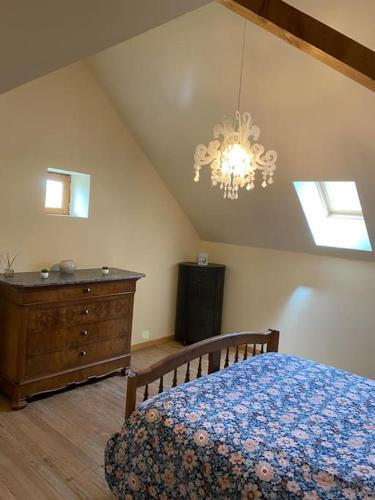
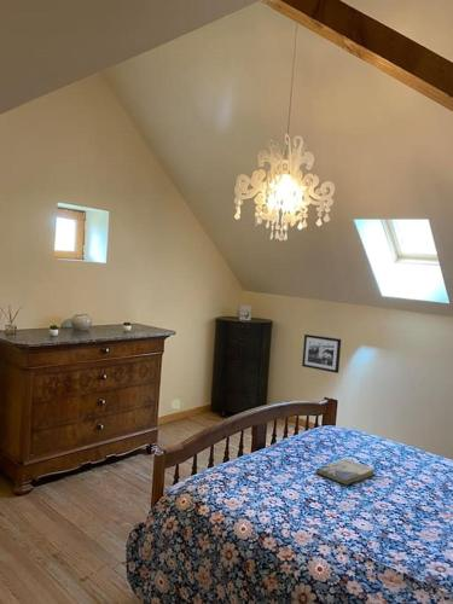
+ book (345, 470)
+ picture frame (320, 353)
